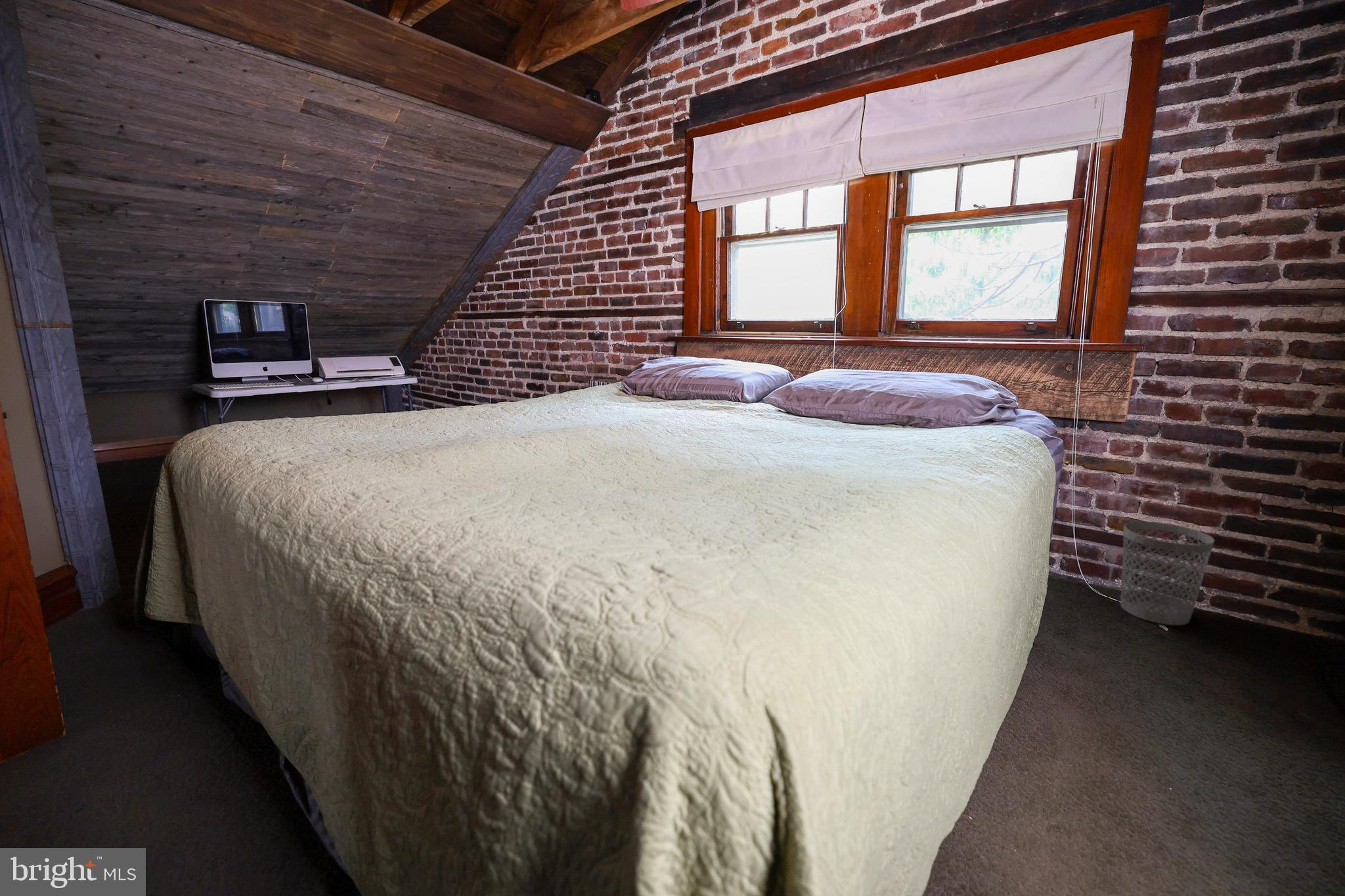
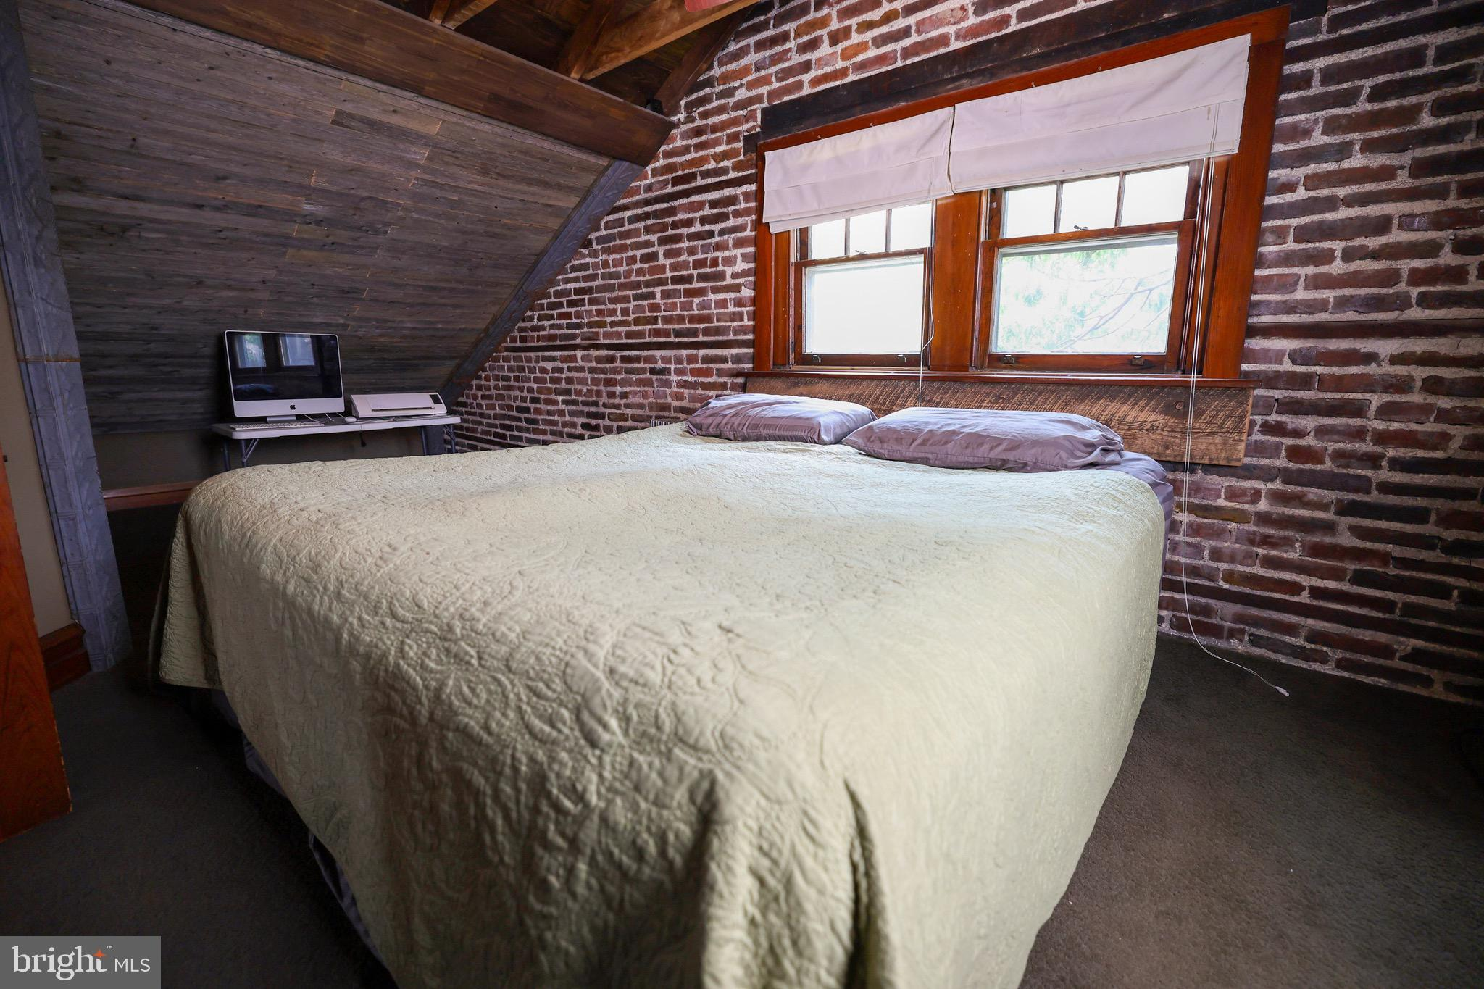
- wastebasket (1160, 572)
